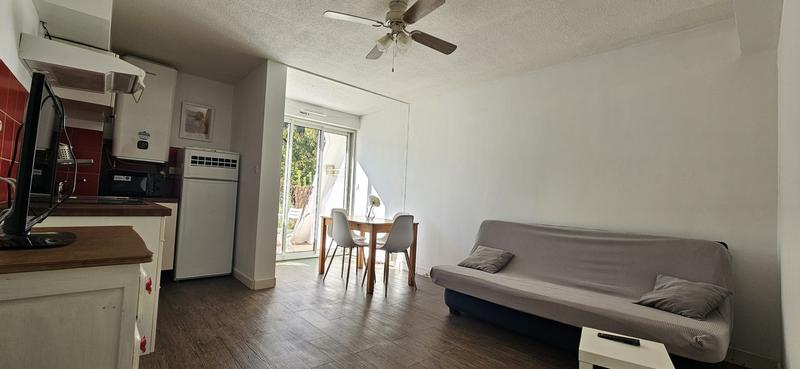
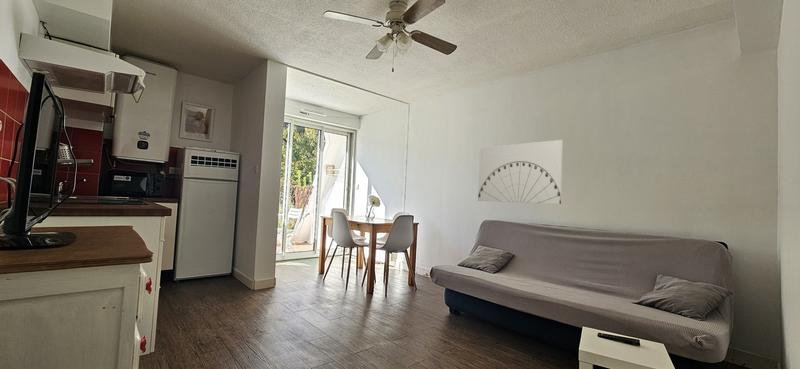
+ wall art (516, 173)
